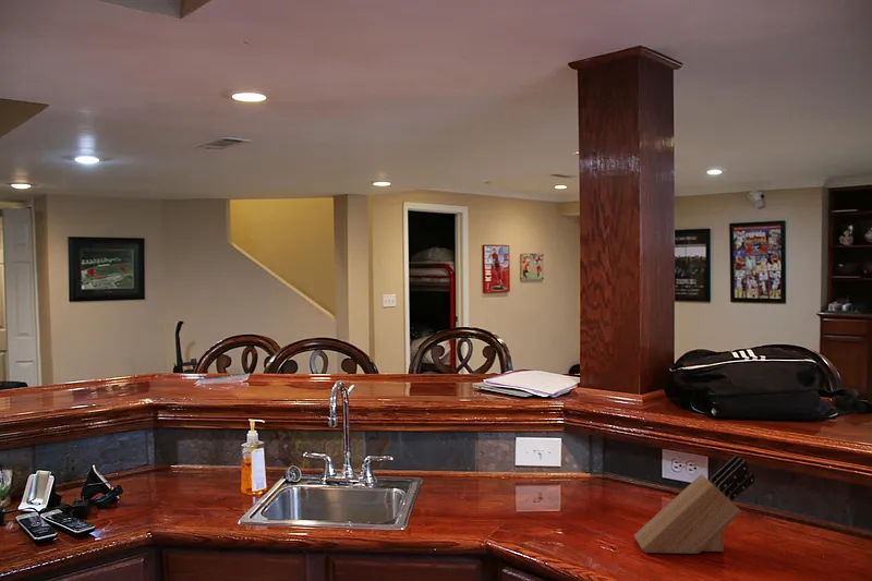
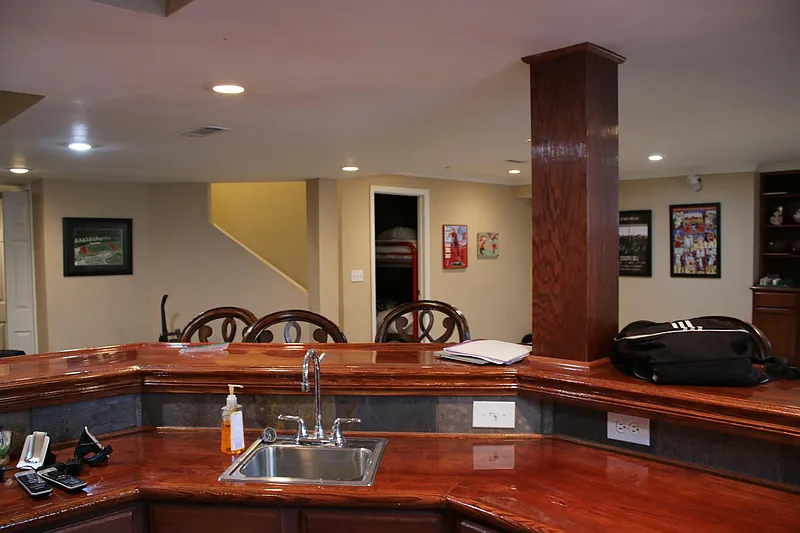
- knife block (694, 501)
